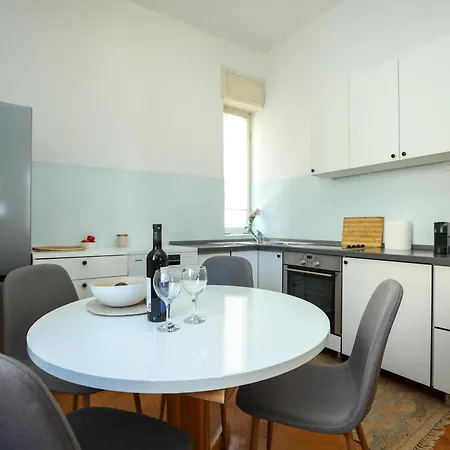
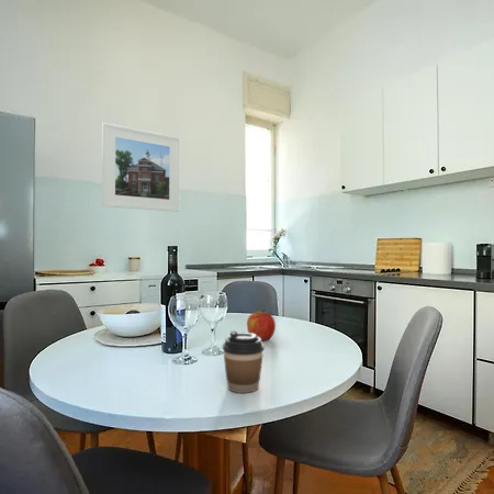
+ coffee cup (243, 359)
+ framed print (143, 169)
+ apple (260, 324)
